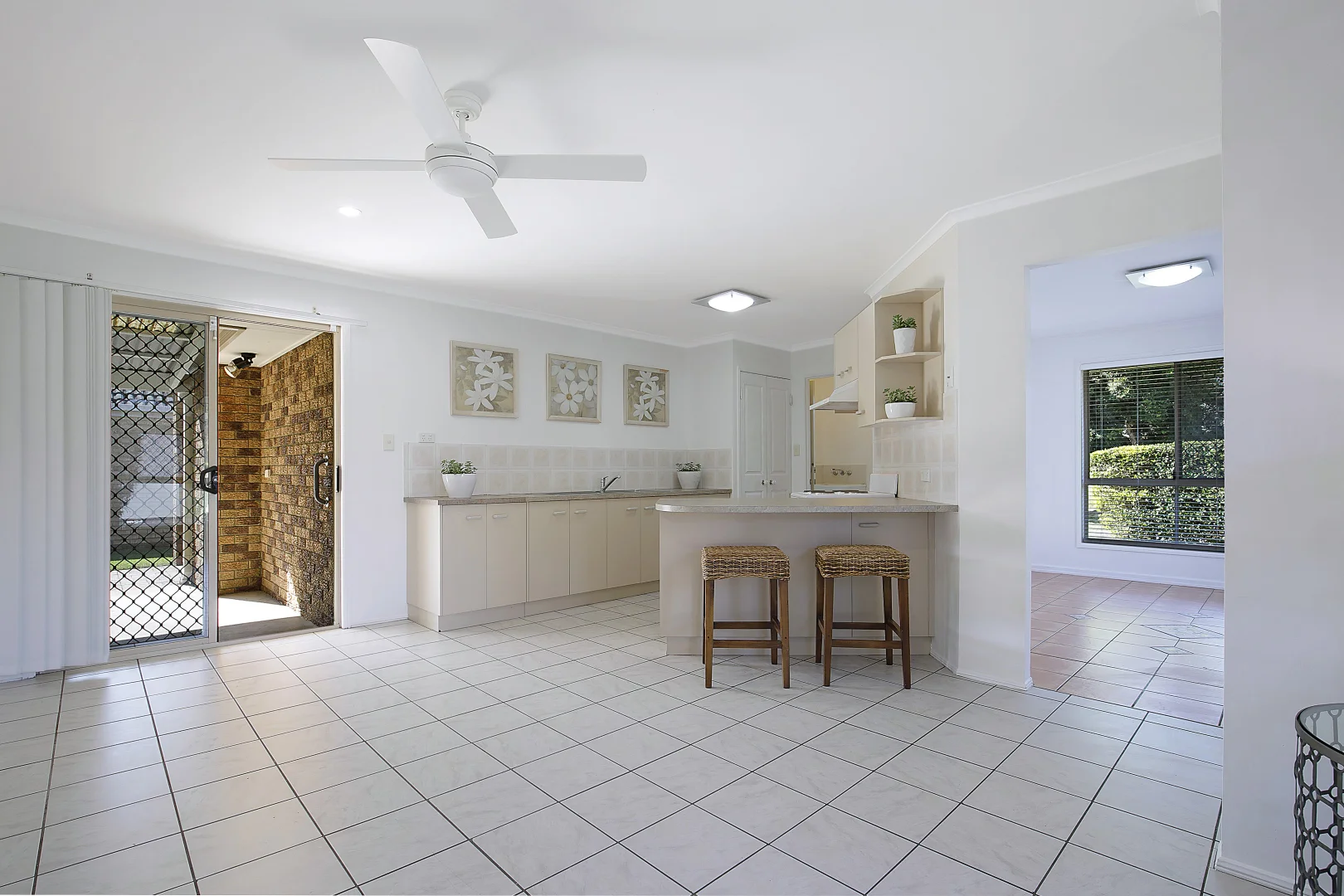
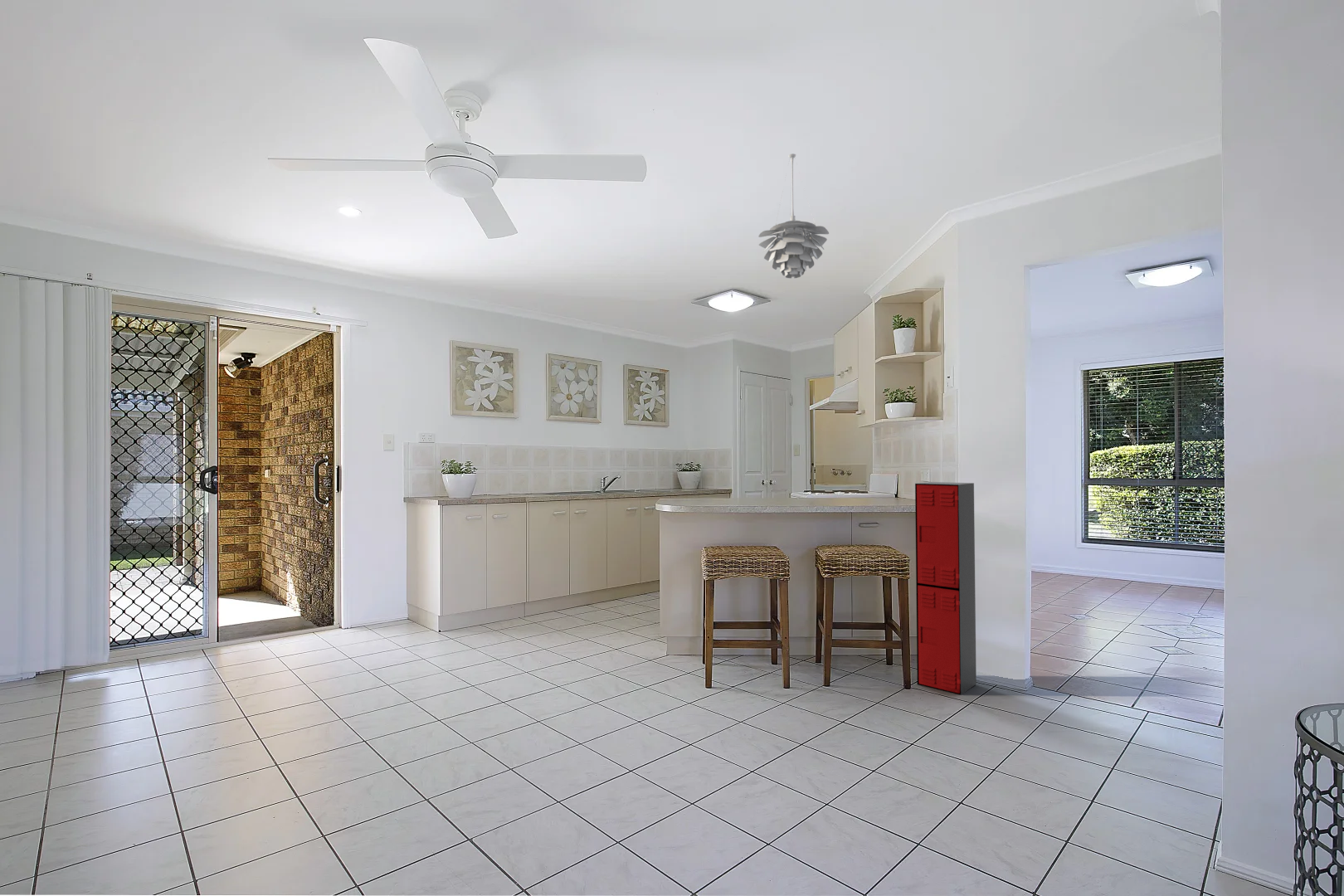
+ locker (945, 583)
+ pendant light (793, 216)
